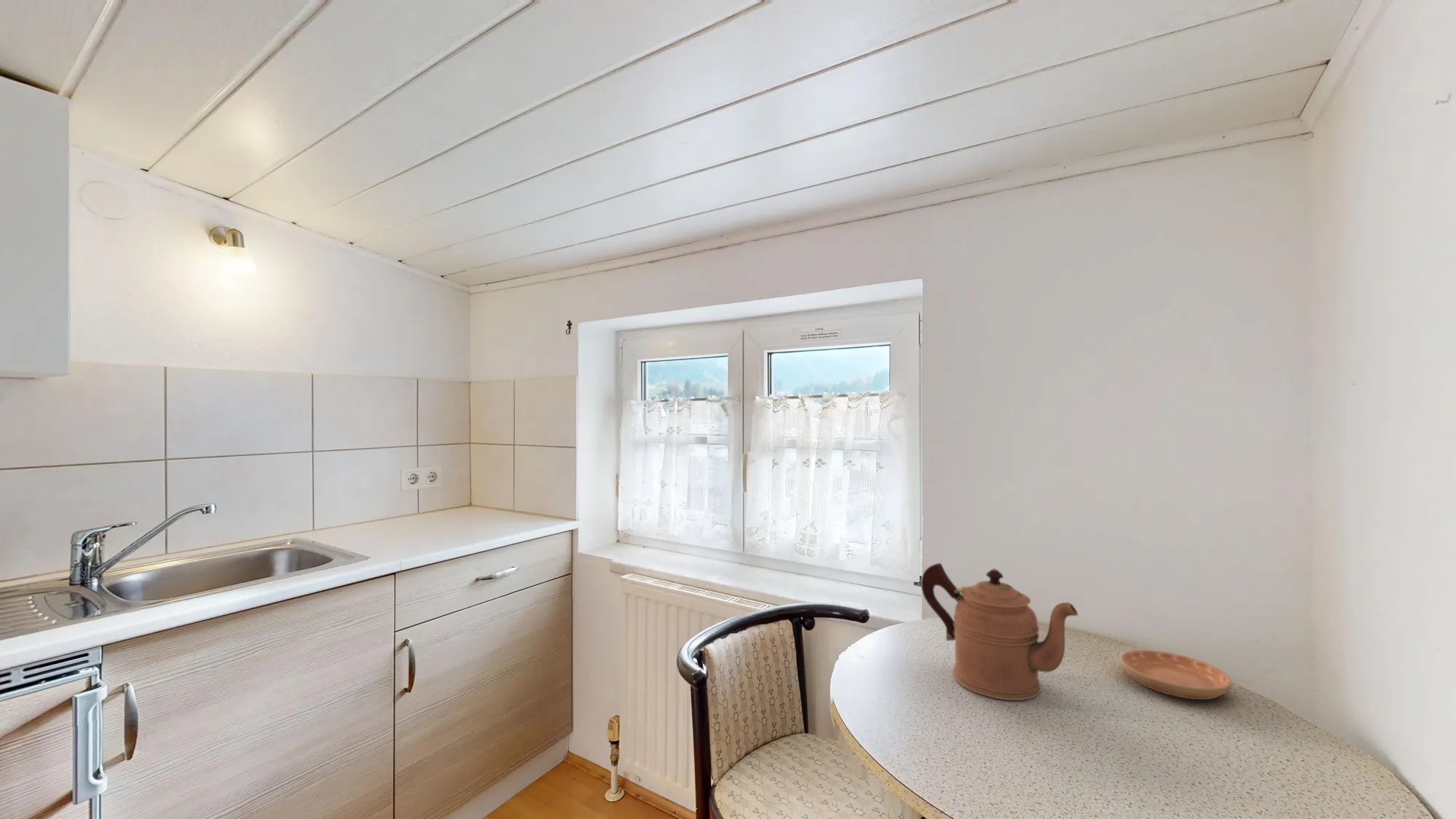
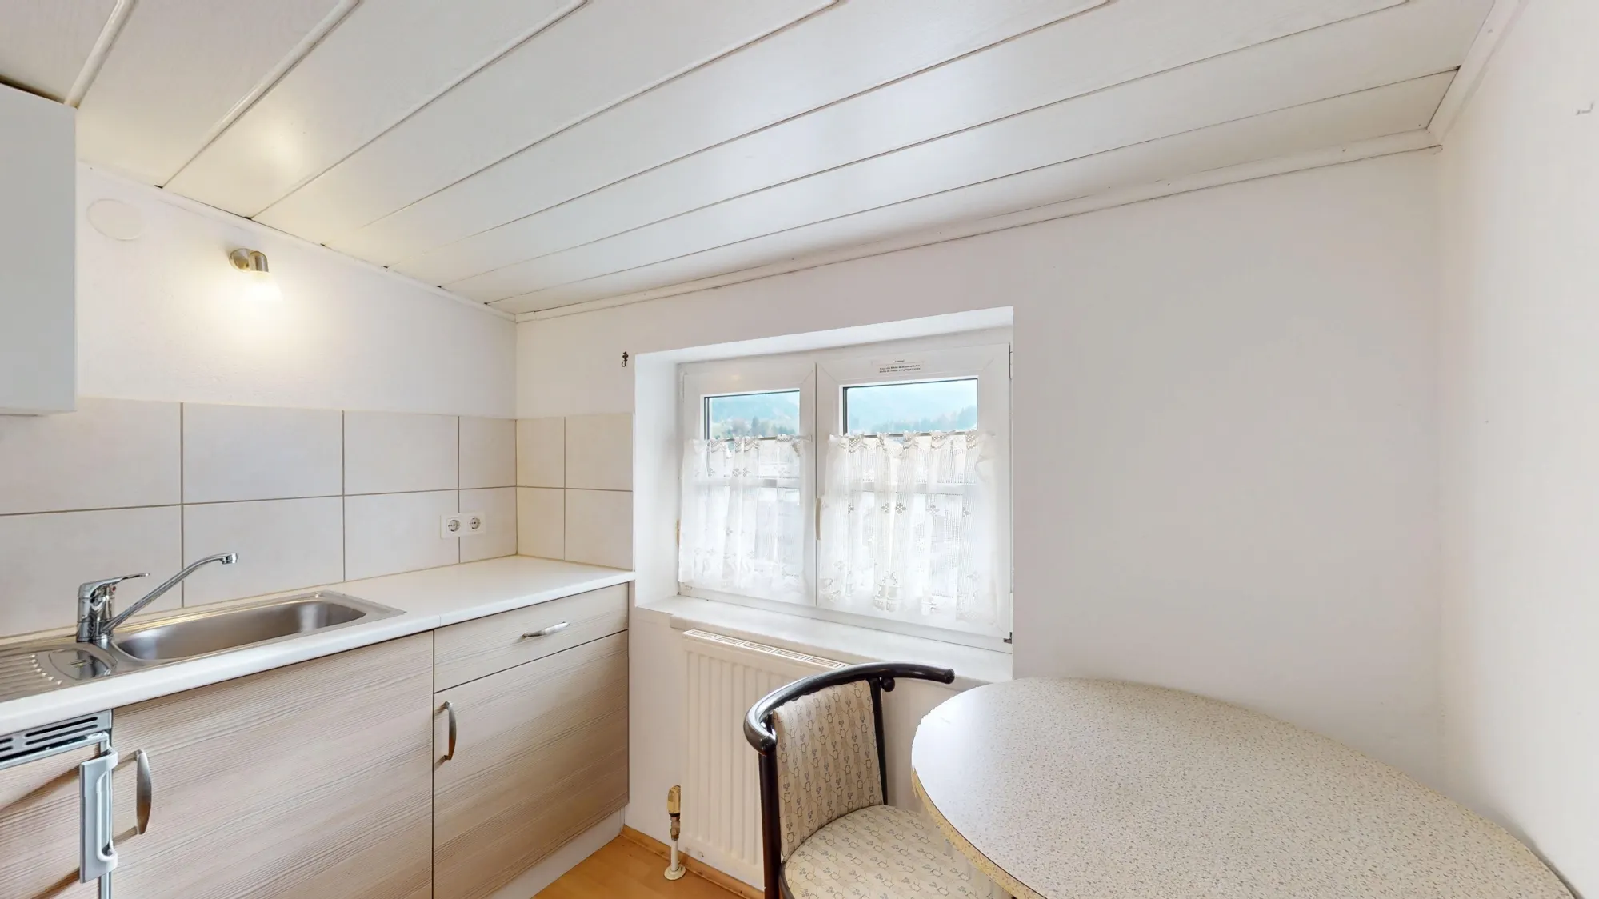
- saucer (1173, 675)
- coffeepot (993, 624)
